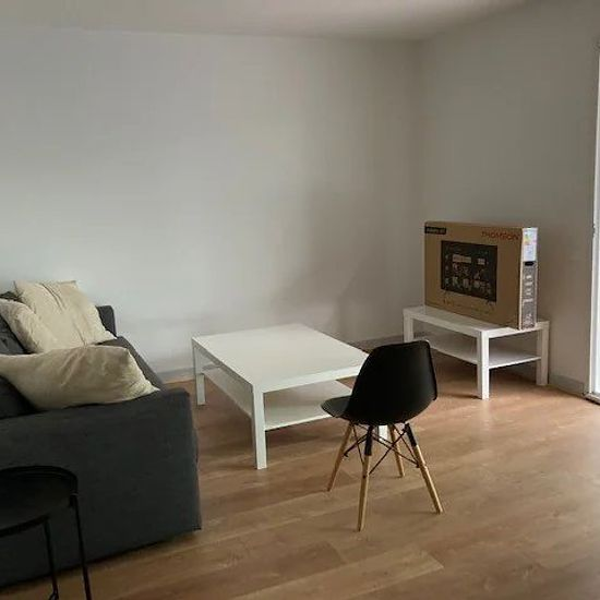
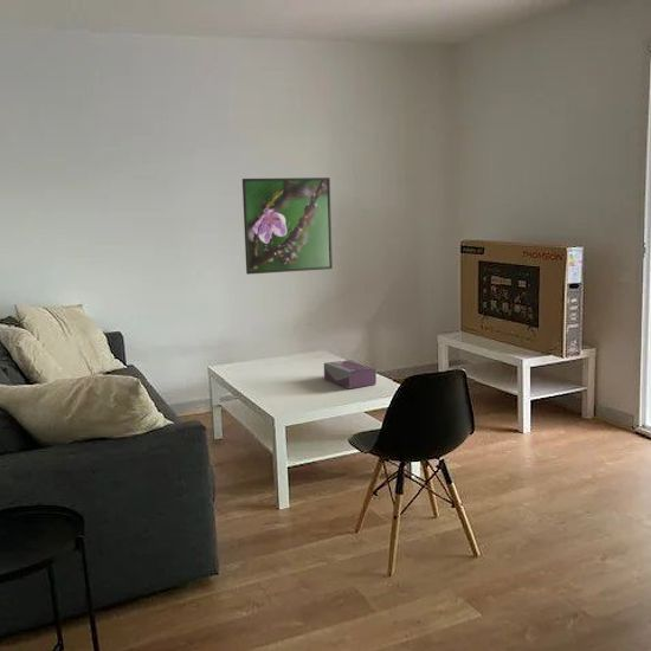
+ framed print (288, 225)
+ tissue box (349, 373)
